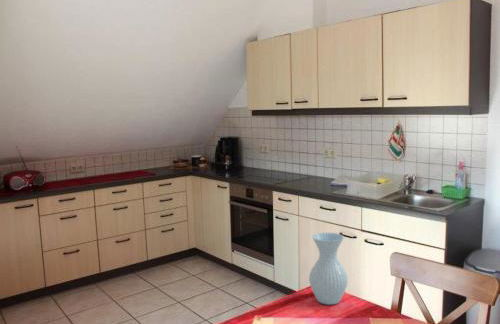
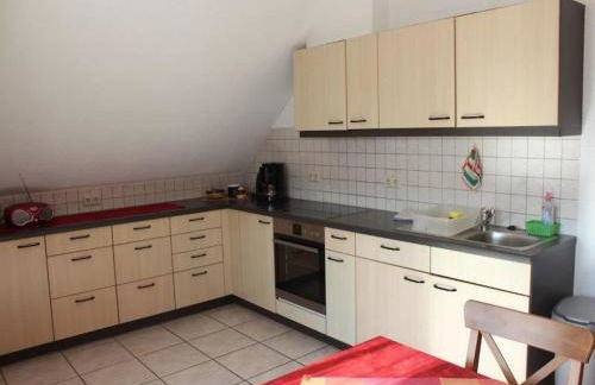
- vase (328, 268)
